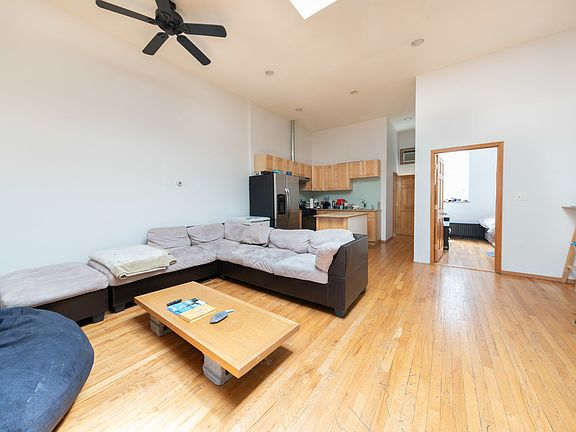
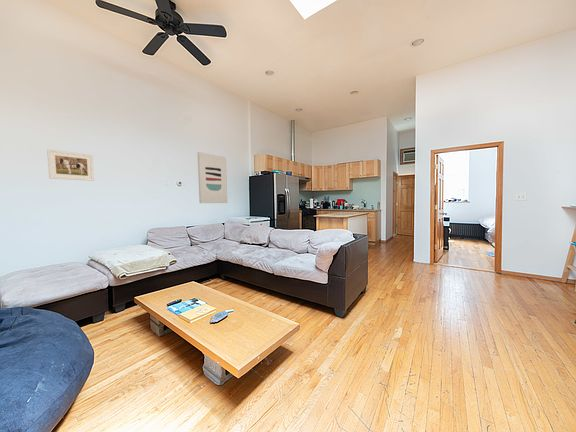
+ wall art (213, 179)
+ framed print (72, 166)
